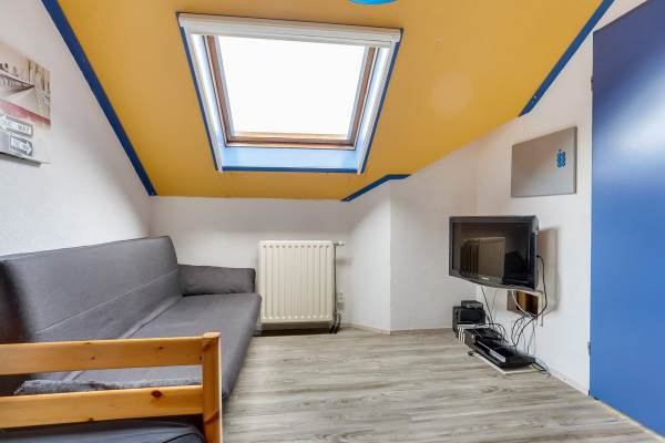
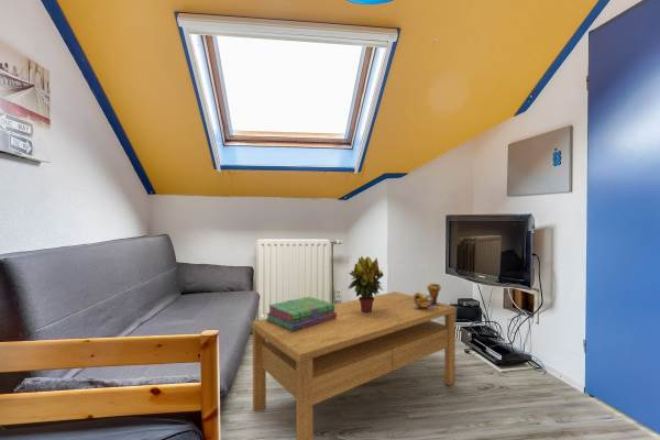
+ stack of books (301, 311)
+ decorative bowl (428, 296)
+ coffee table (361, 354)
+ potted plant (365, 283)
